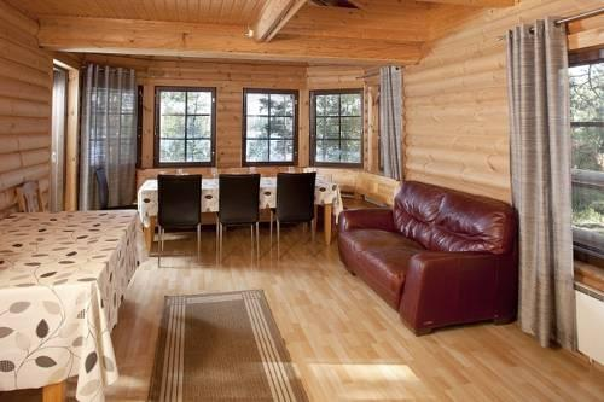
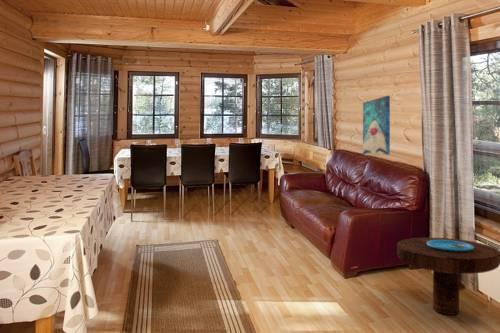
+ wall art (375, 127)
+ side table (446, 276)
